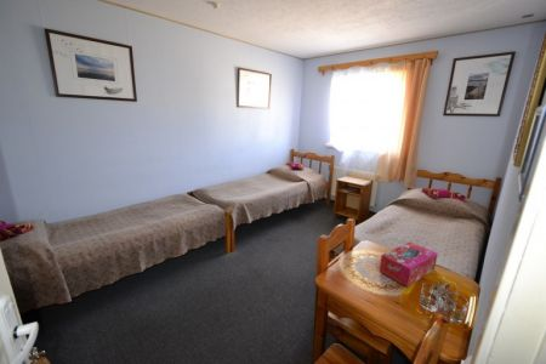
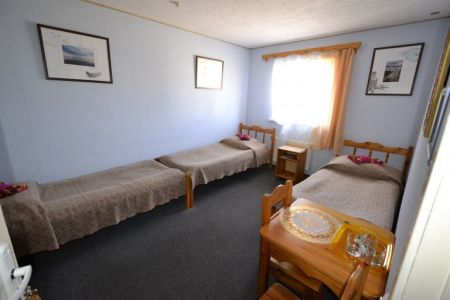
- tissue box (408, 262)
